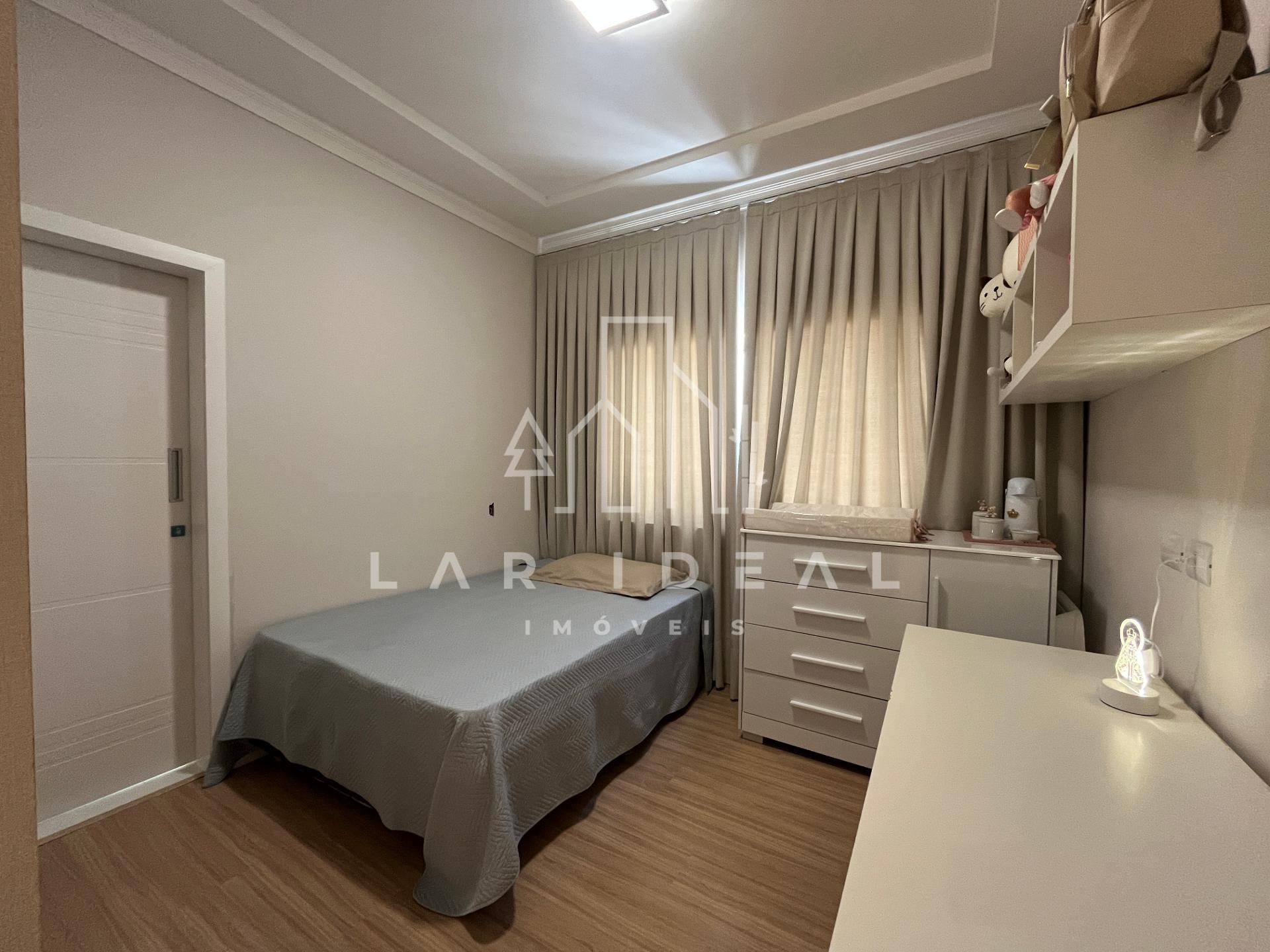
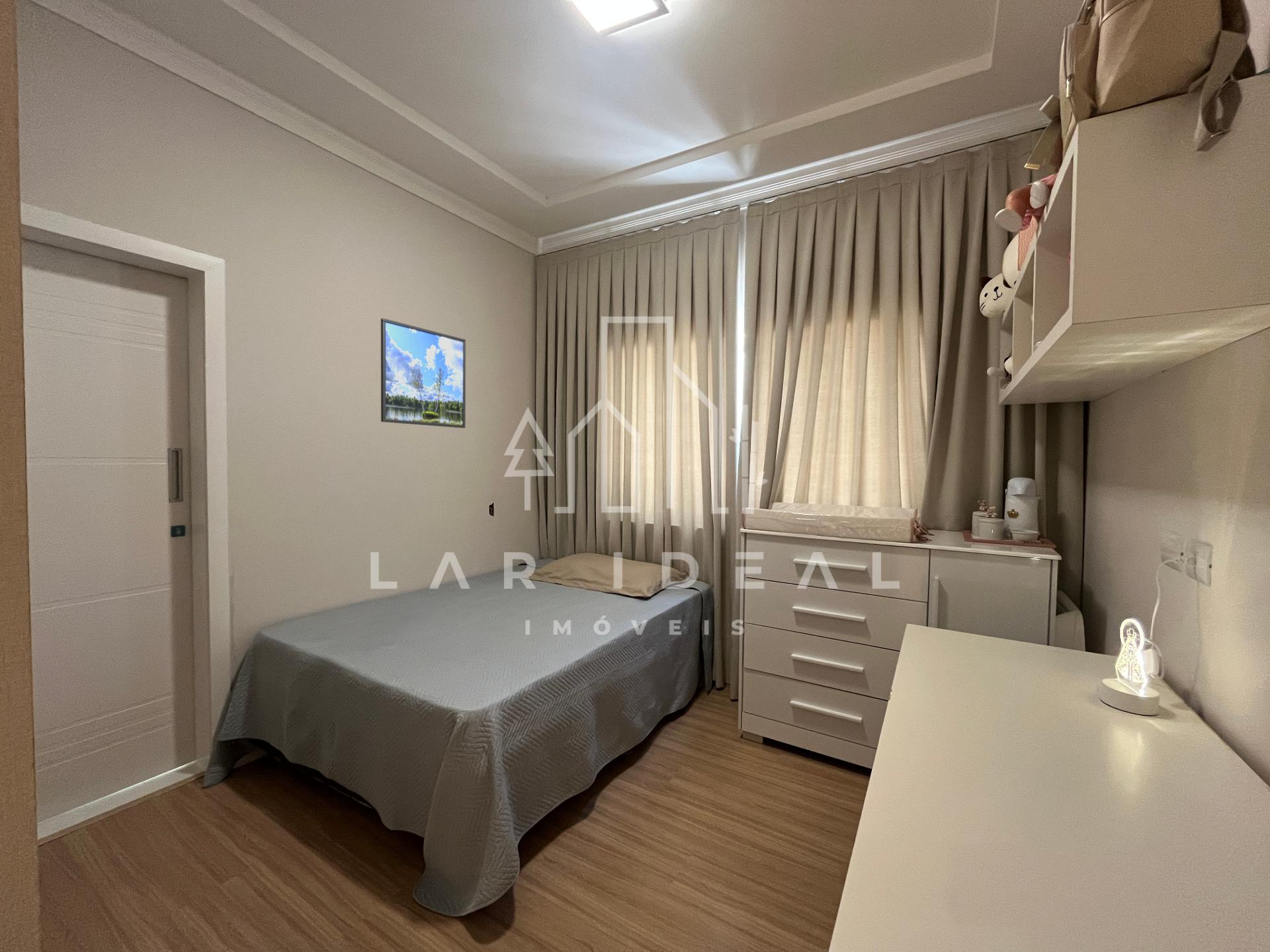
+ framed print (426, 377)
